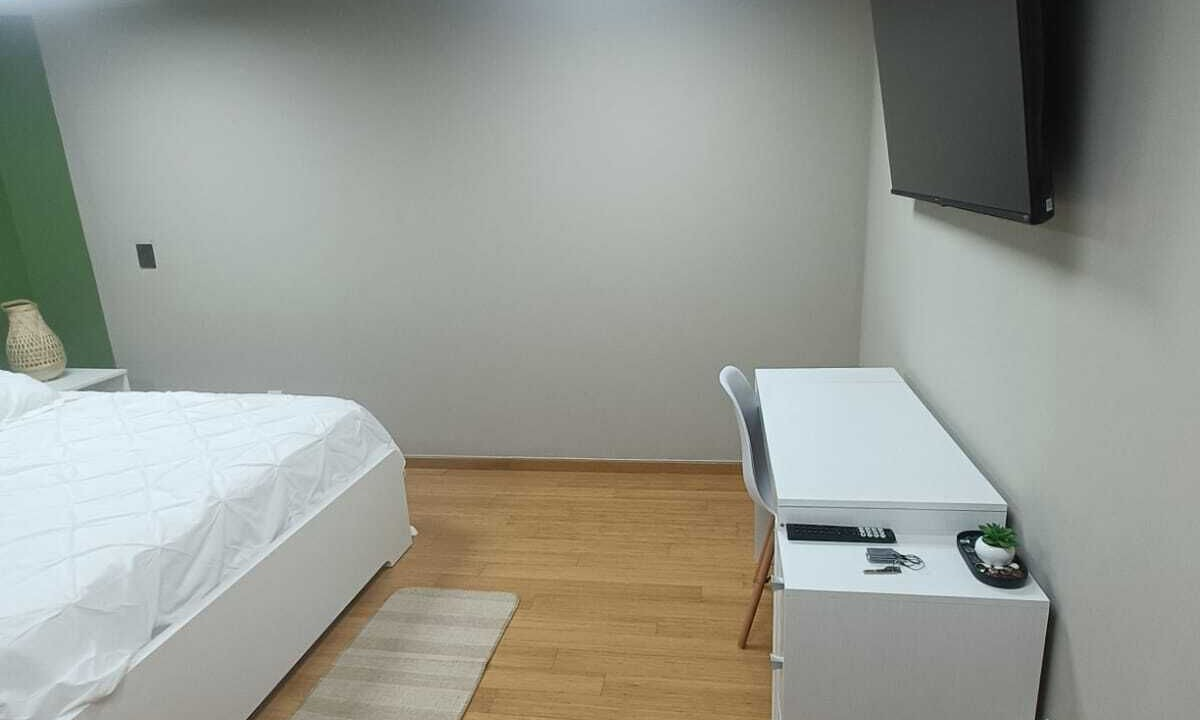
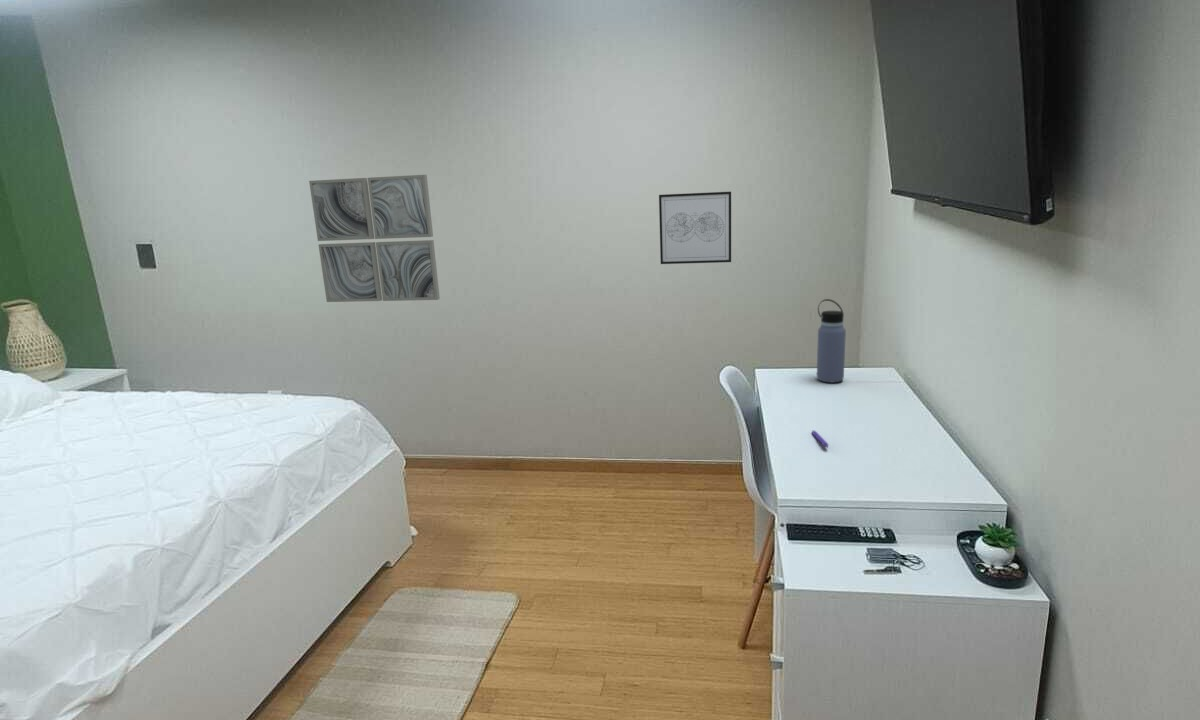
+ wall art (695, 228)
+ wall art (374, 242)
+ water bottle (830, 340)
+ pen (819, 437)
